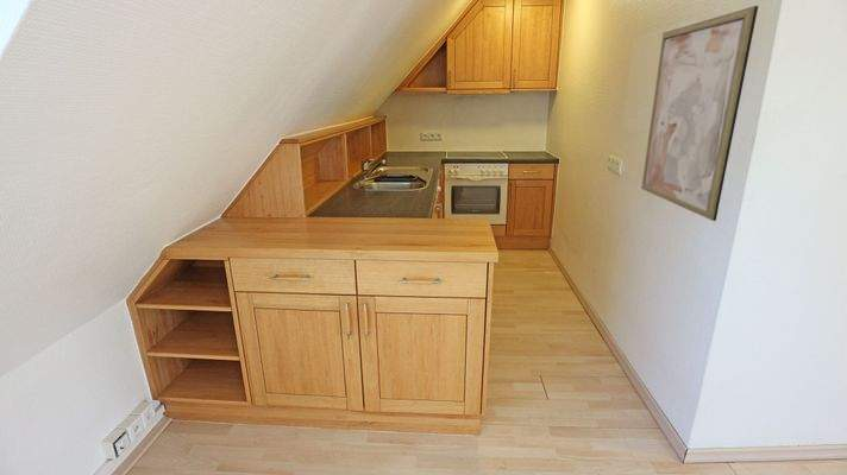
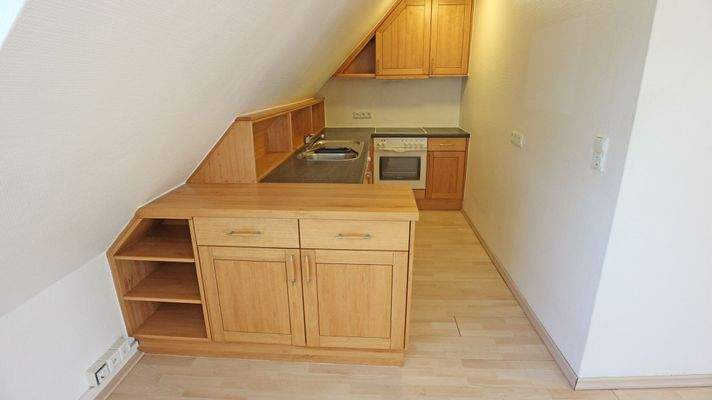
- wall art (685, 118)
